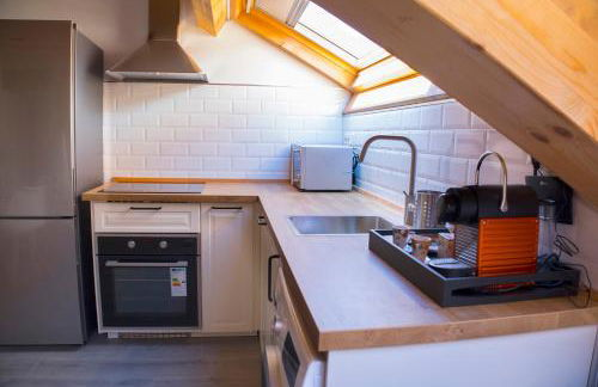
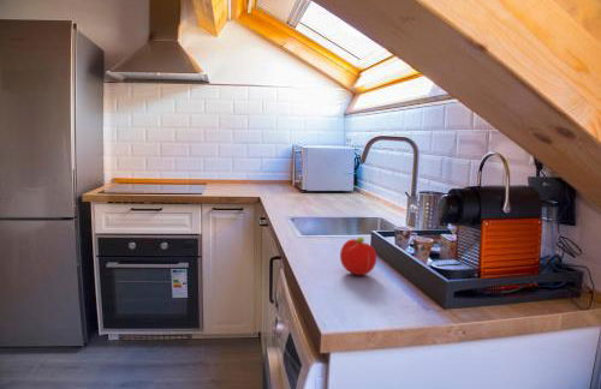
+ fruit (358, 255)
